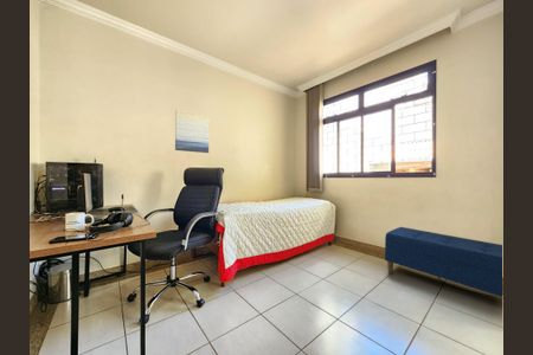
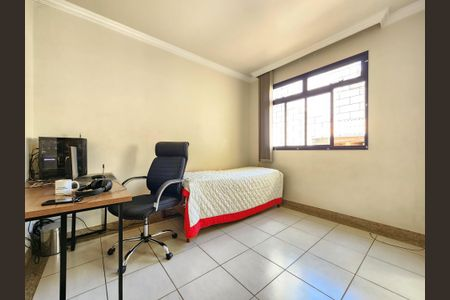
- wall art (192, 133)
- bench (448, 263)
